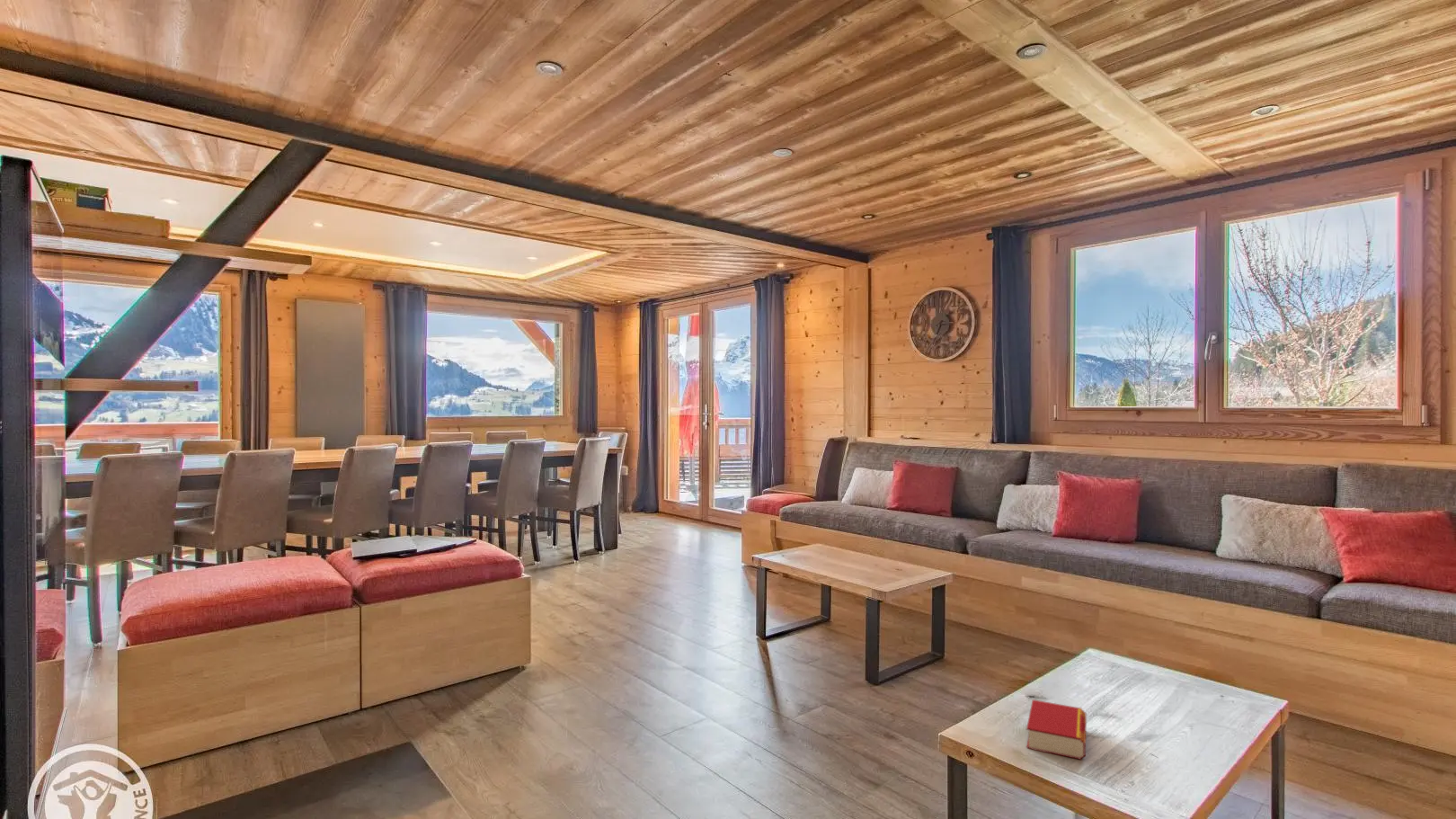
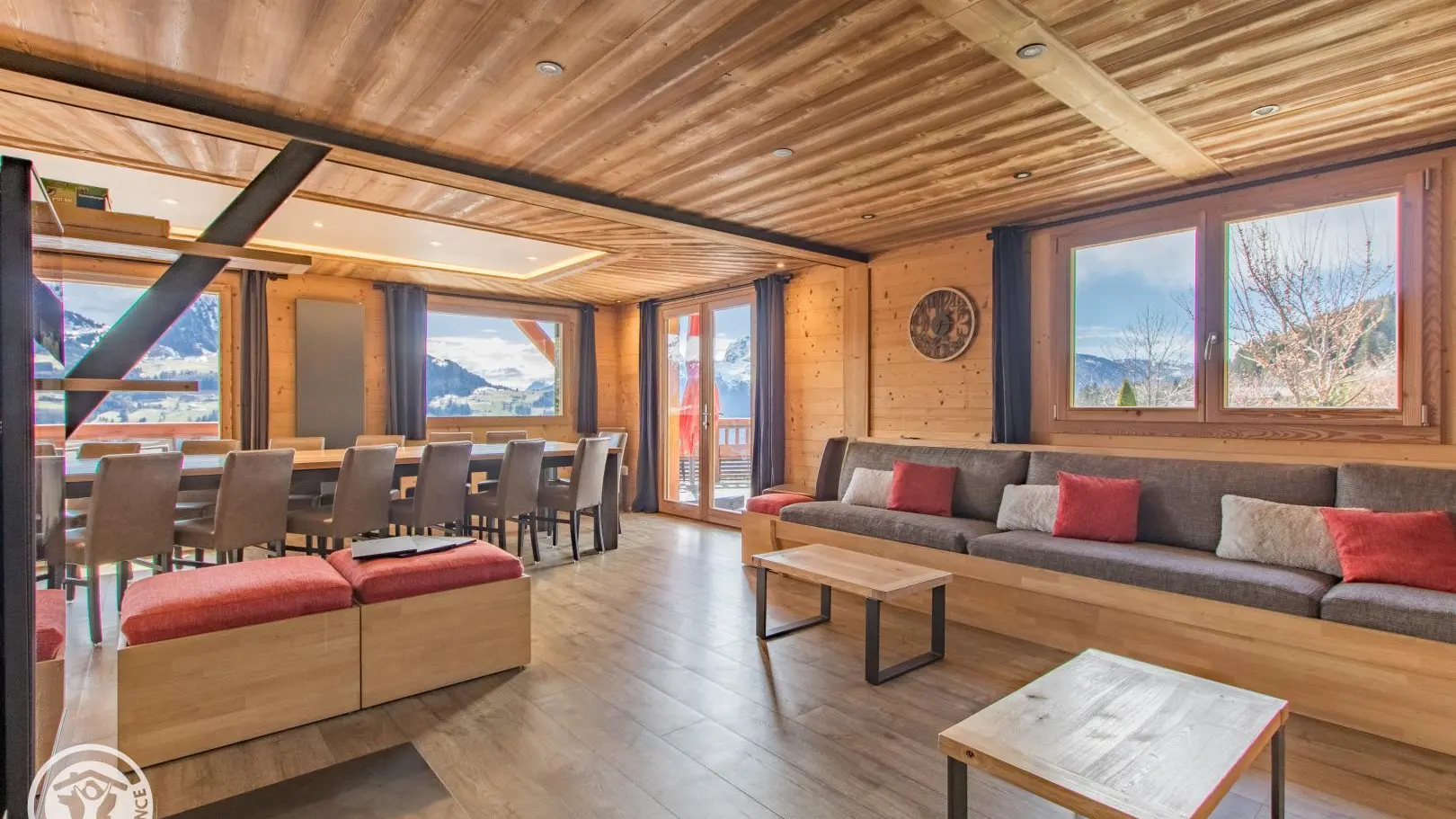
- book (1057, 727)
